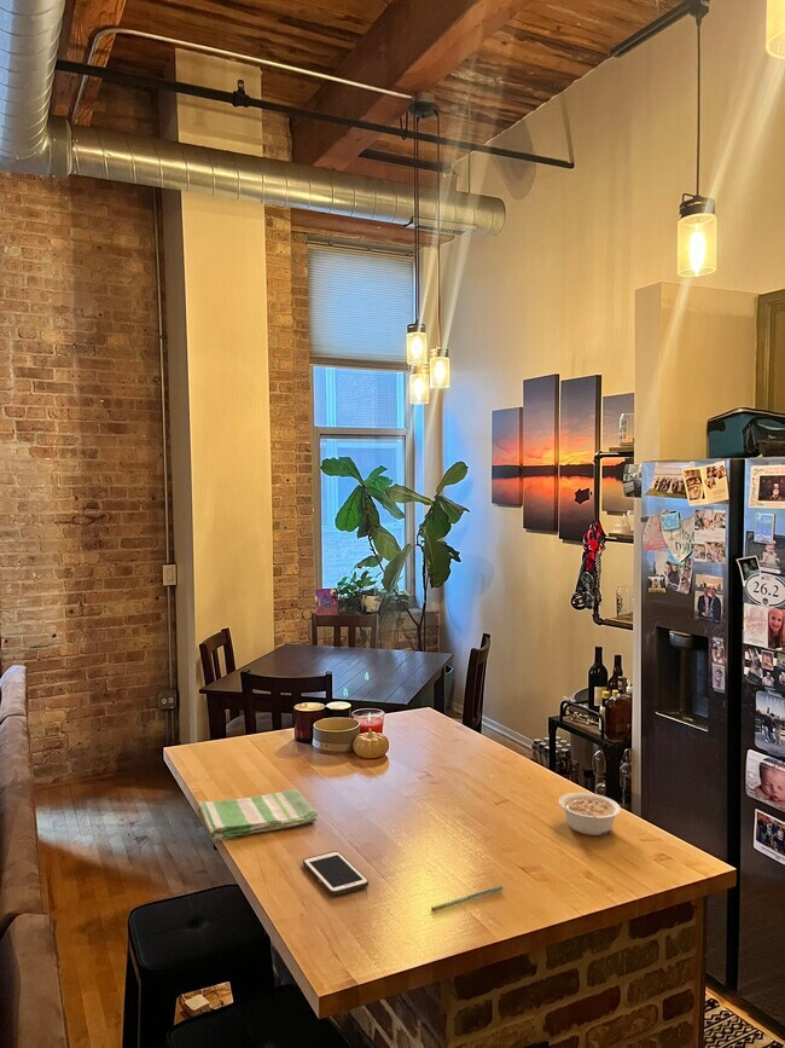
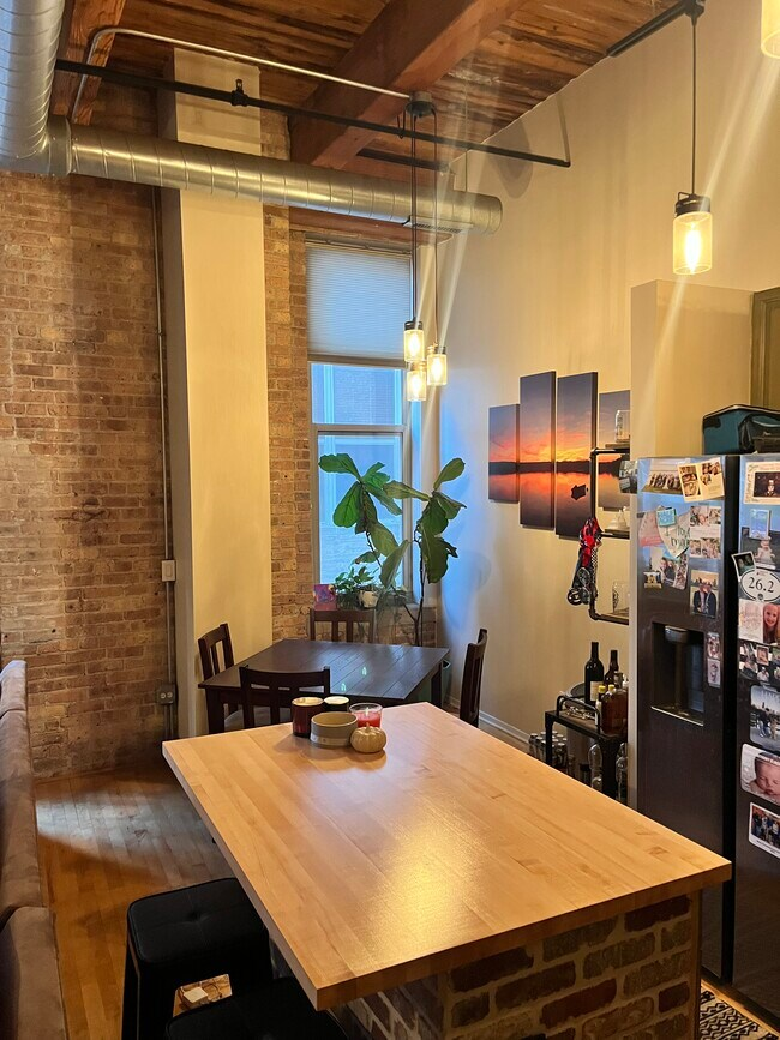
- dish towel (256, 811)
- legume (591, 813)
- cell phone (335, 872)
- pen (467, 898)
